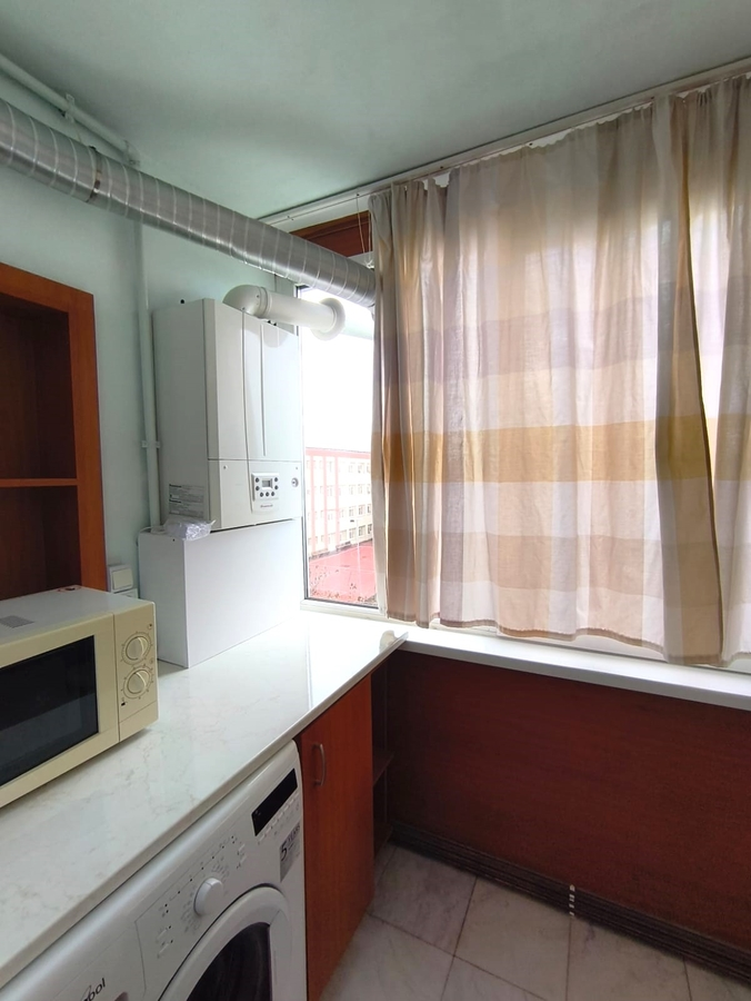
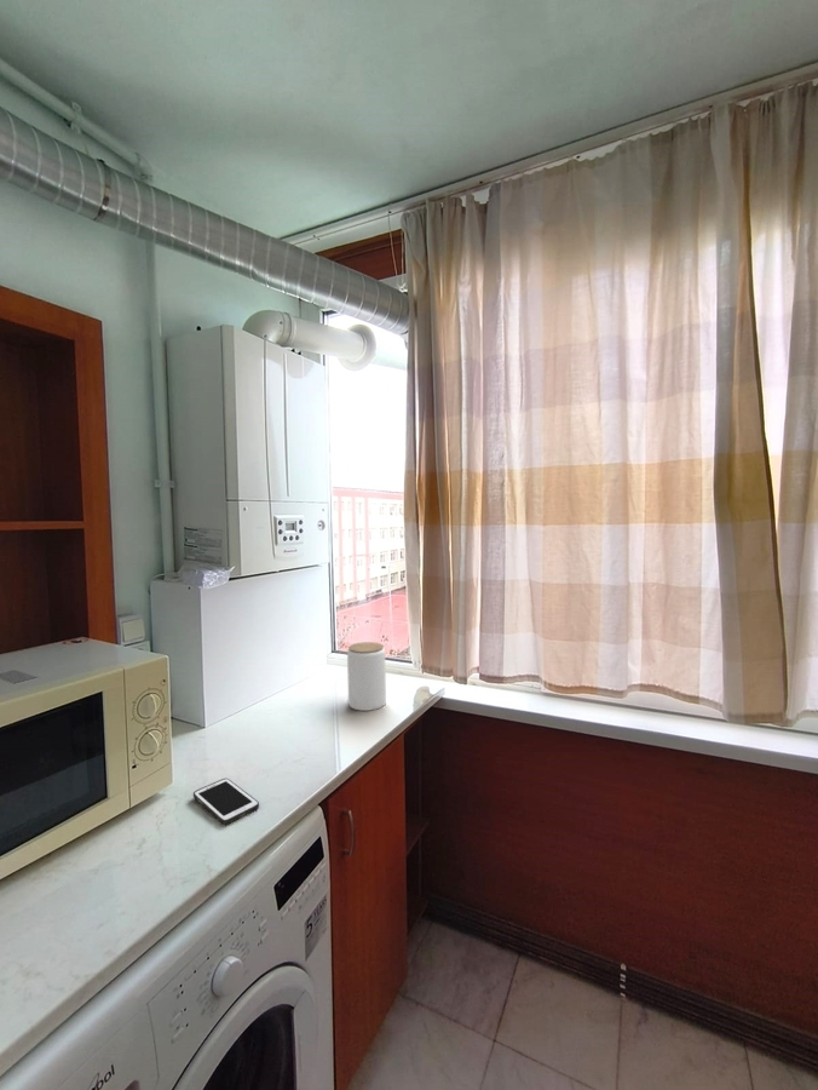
+ cell phone (225, 799)
+ jar (367, 675)
